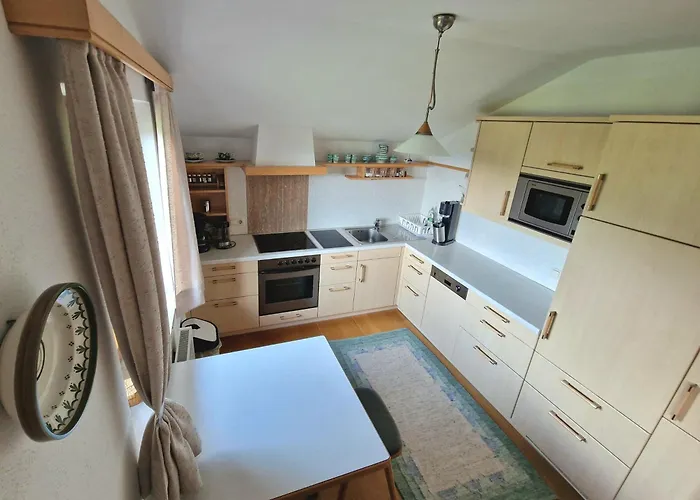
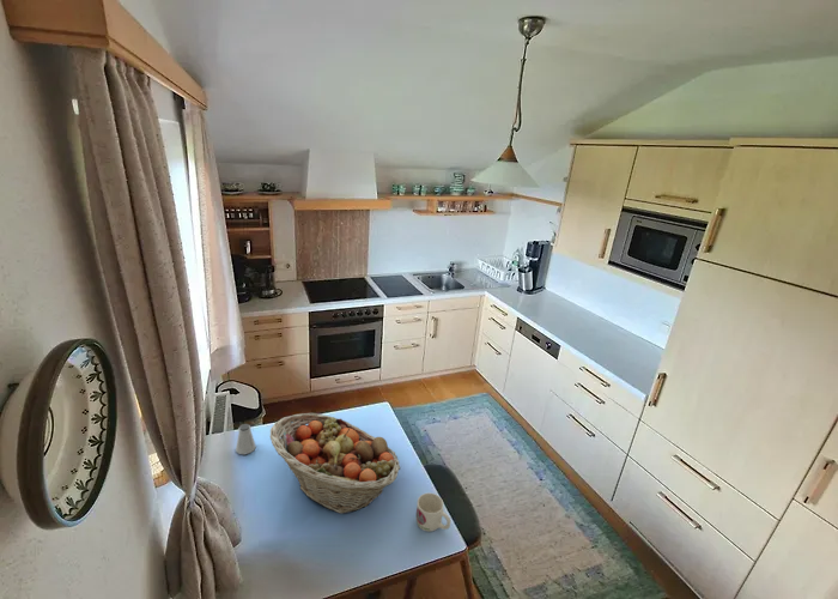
+ saltshaker (244, 437)
+ fruit basket (334, 455)
+ mug (433, 514)
